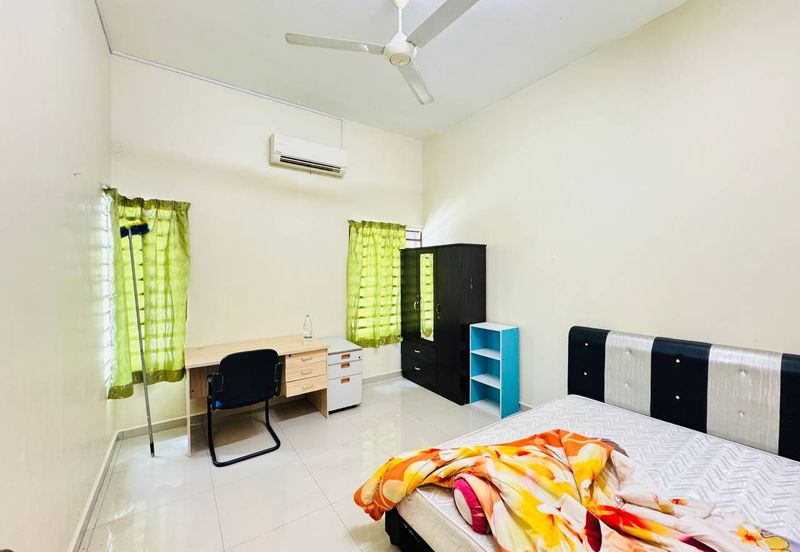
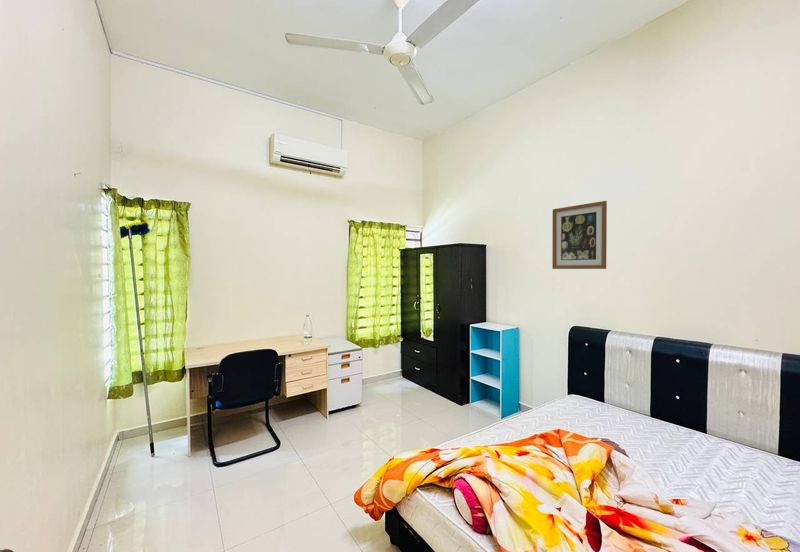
+ wall art (577, 237)
